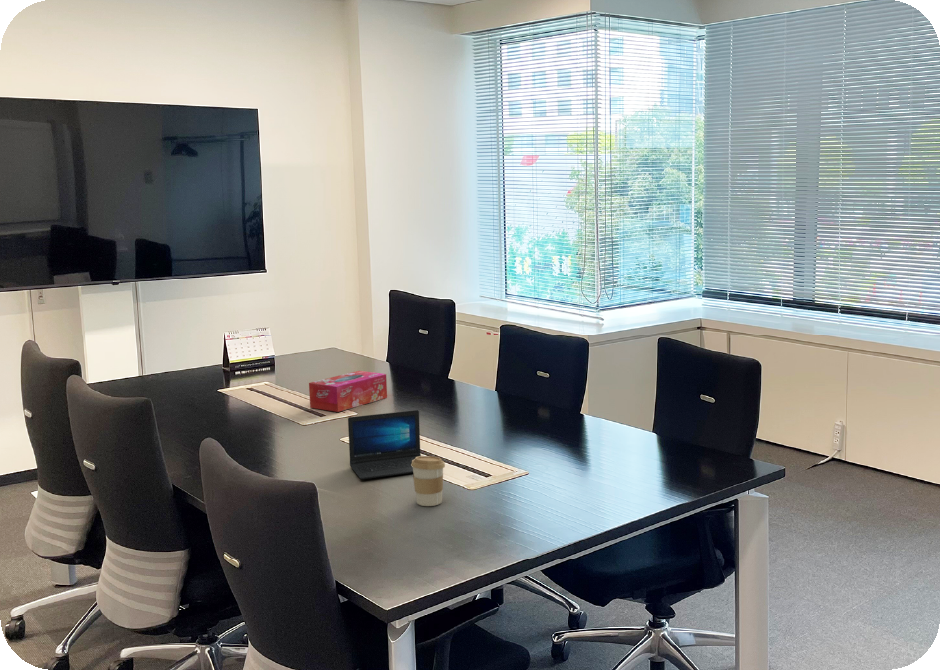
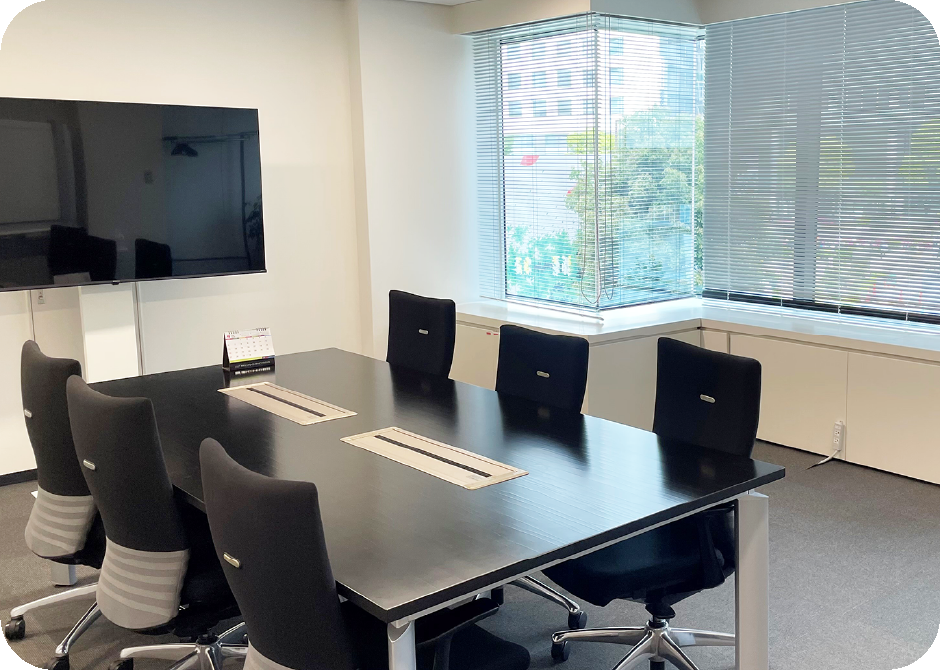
- tissue box (348, 390)
- coffee cup (428, 479)
- laptop (390, 443)
